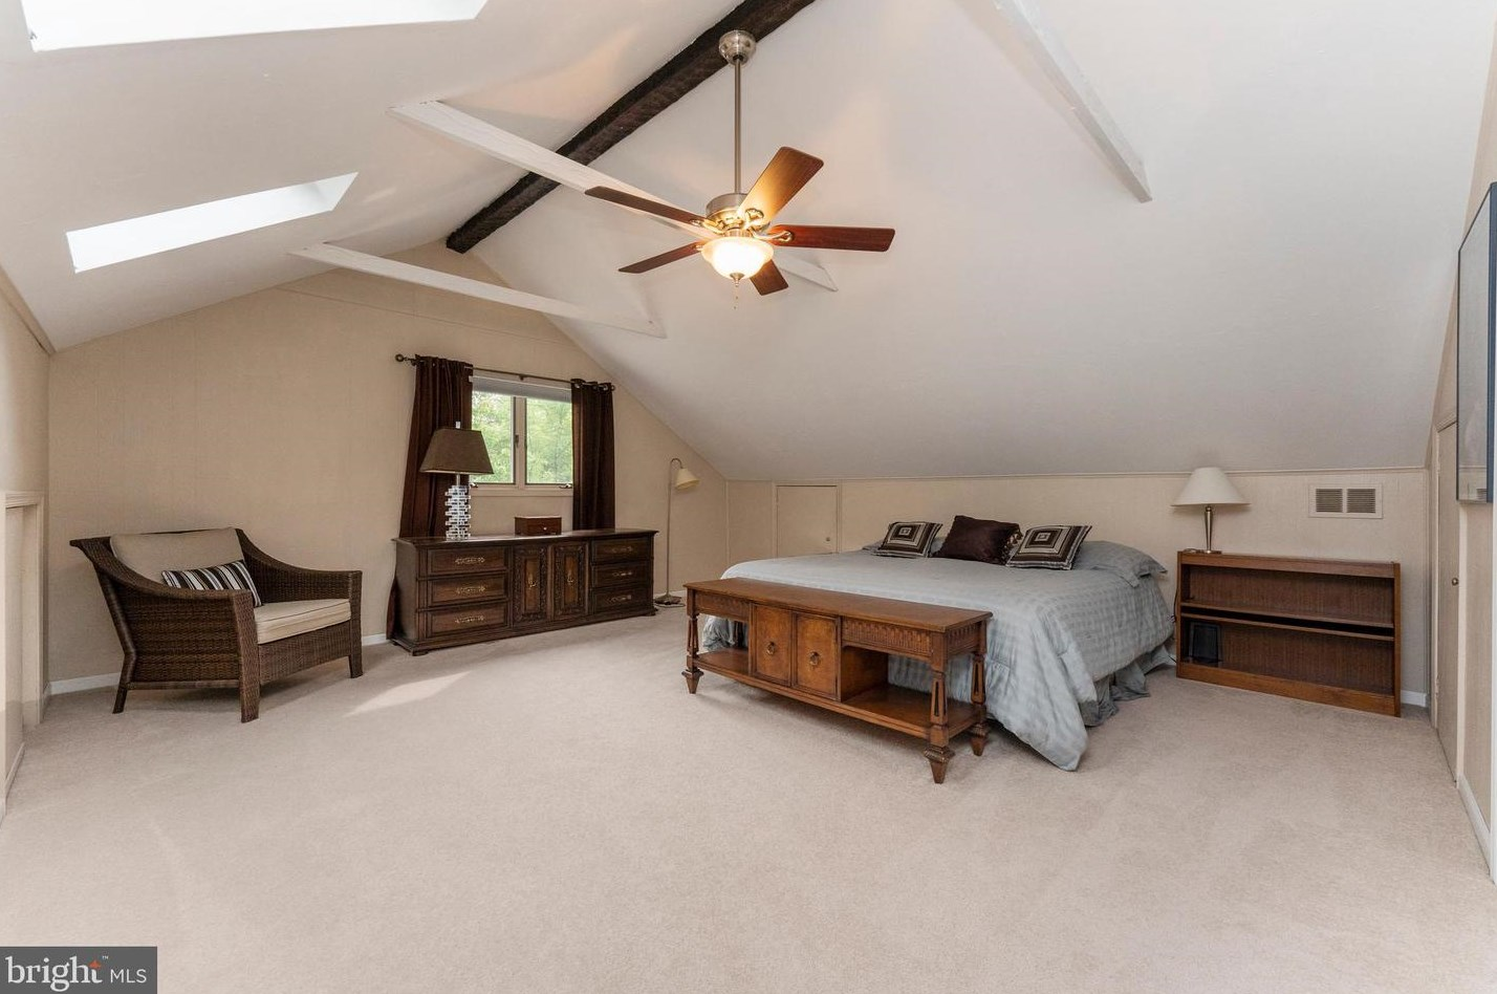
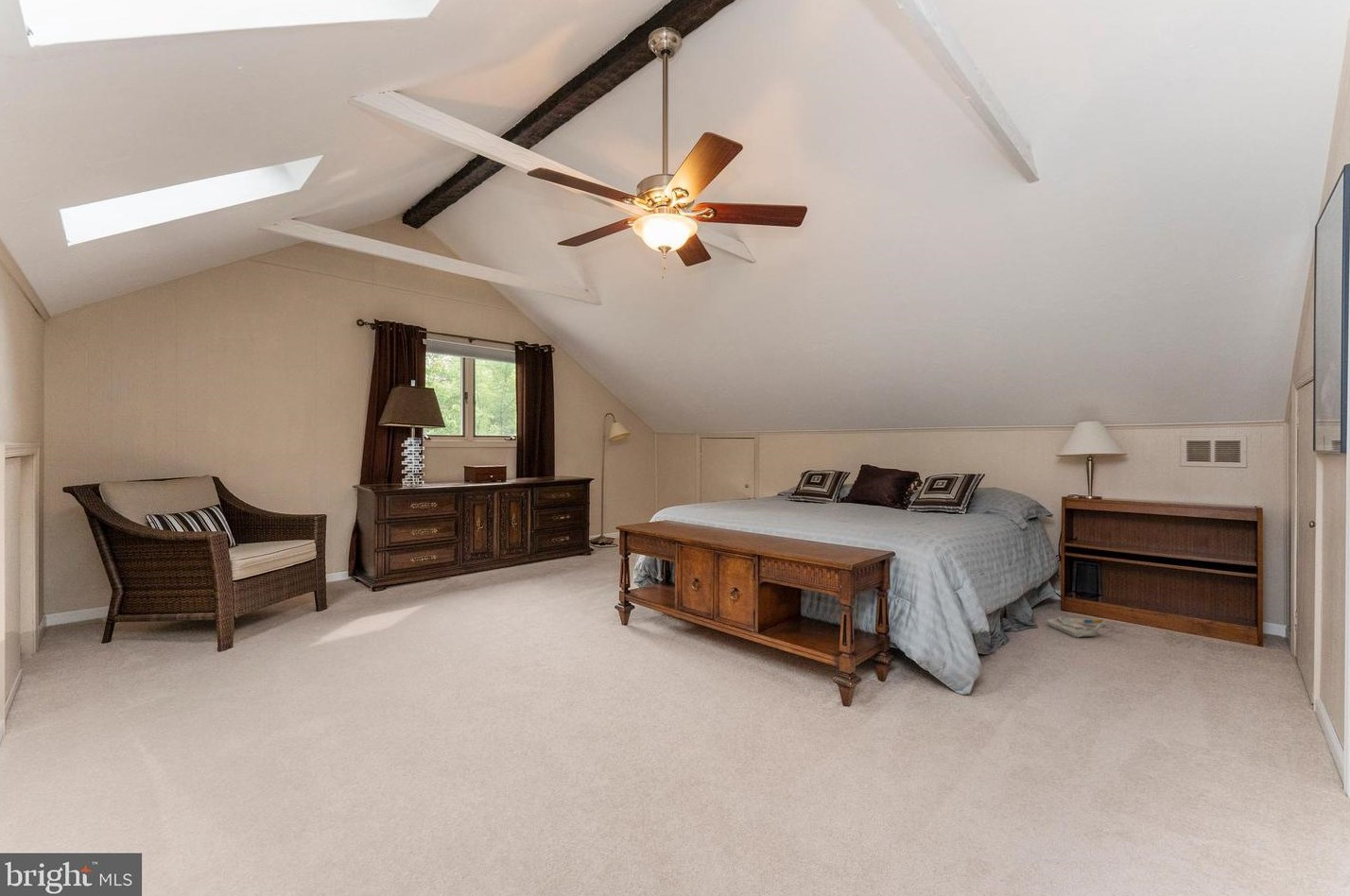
+ bag (1082, 625)
